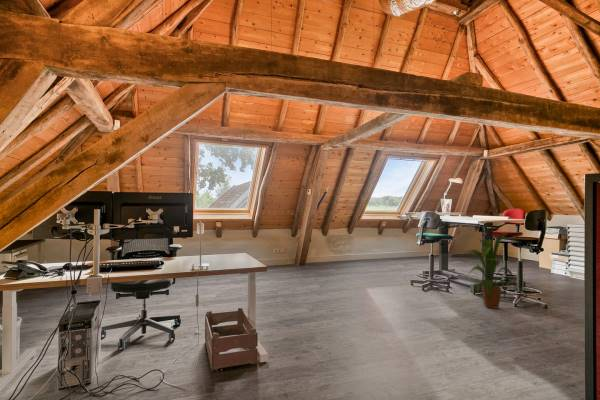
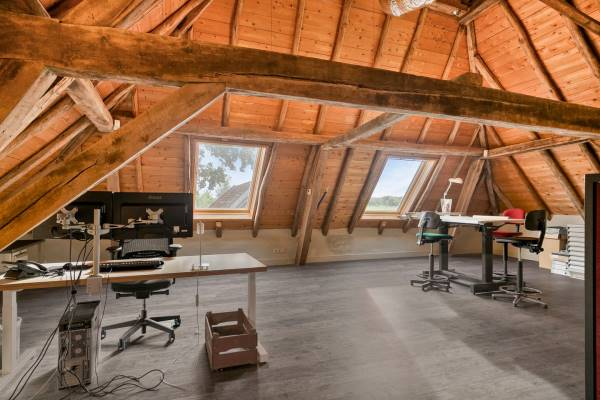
- house plant (484, 268)
